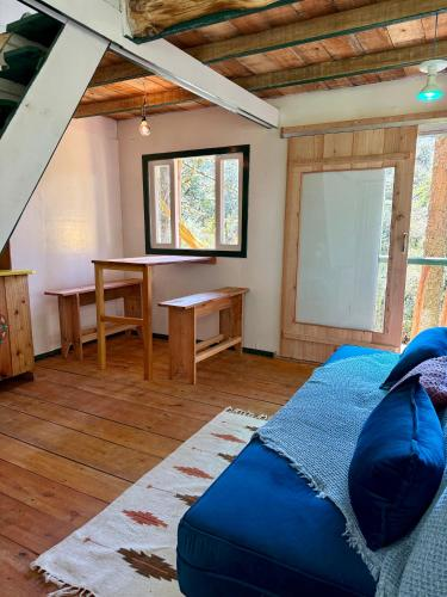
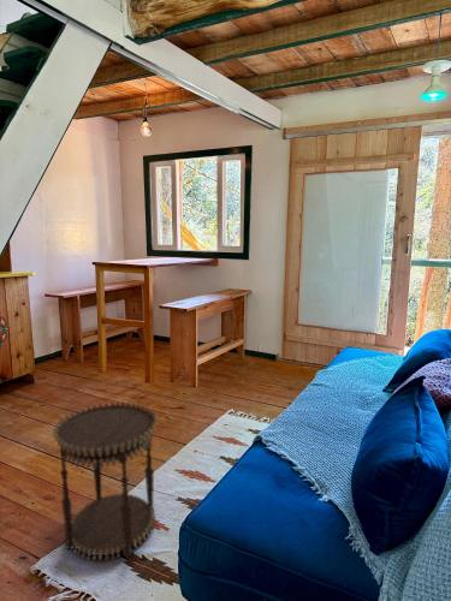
+ side table (100, 476)
